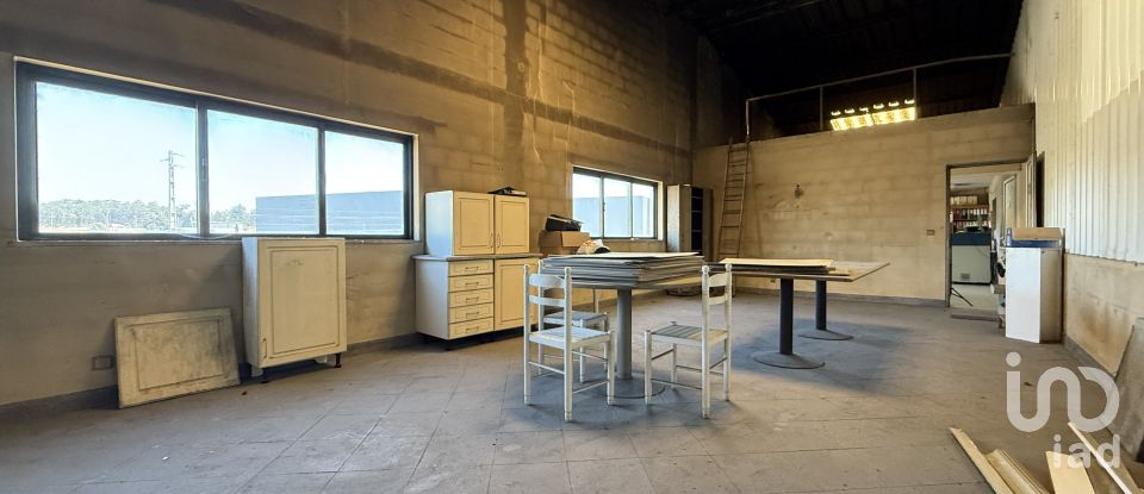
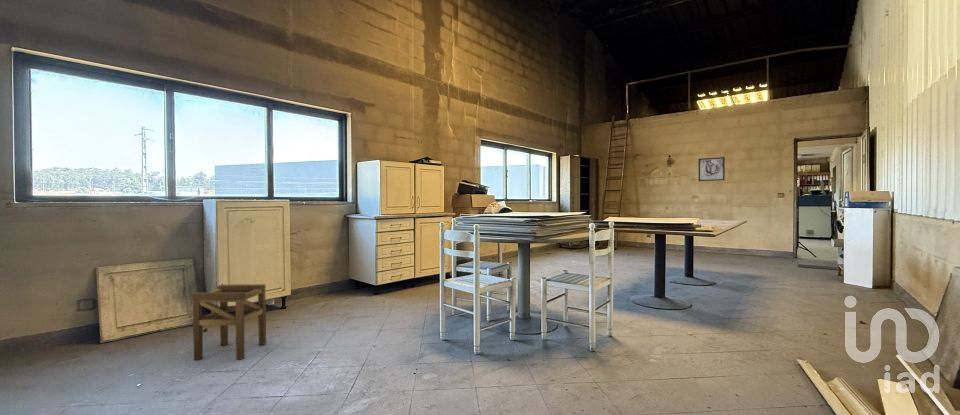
+ wall art (711, 169)
+ stool (231, 320)
